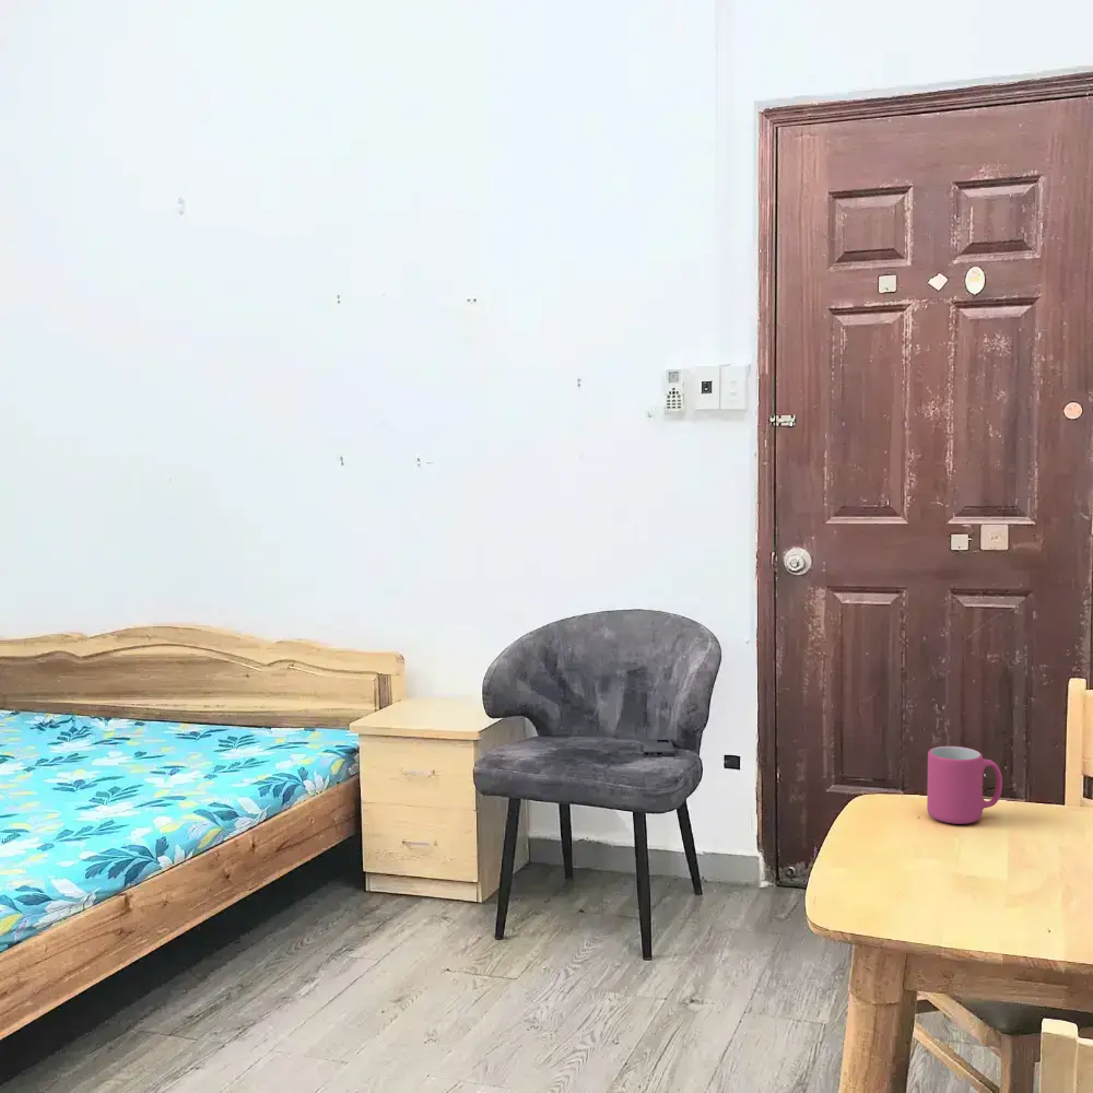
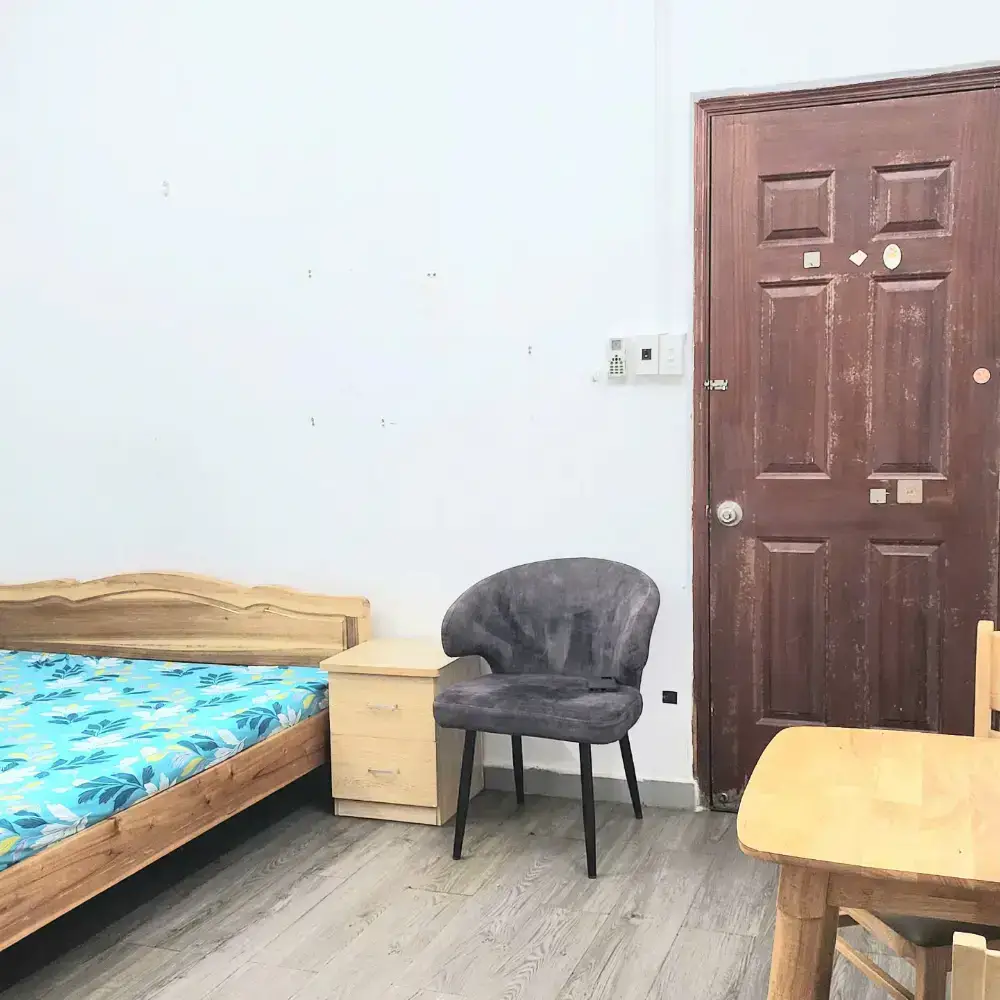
- mug (964, 785)
